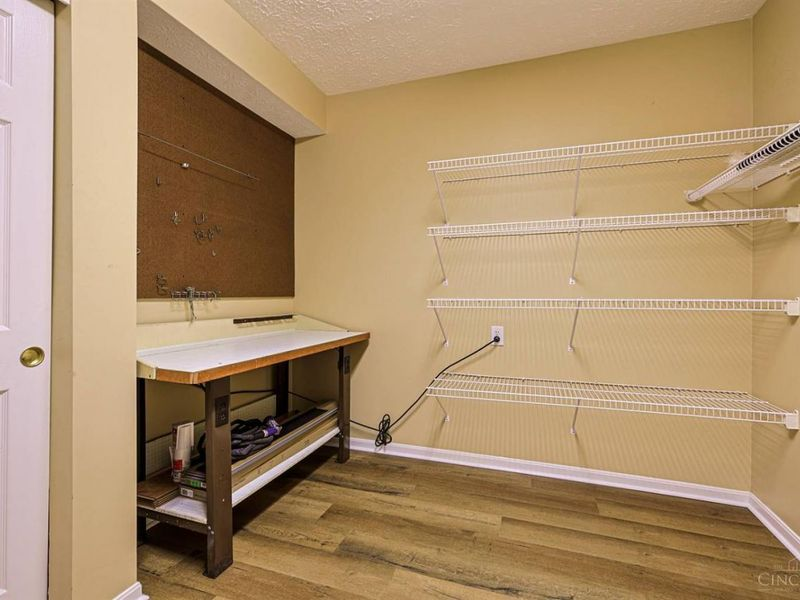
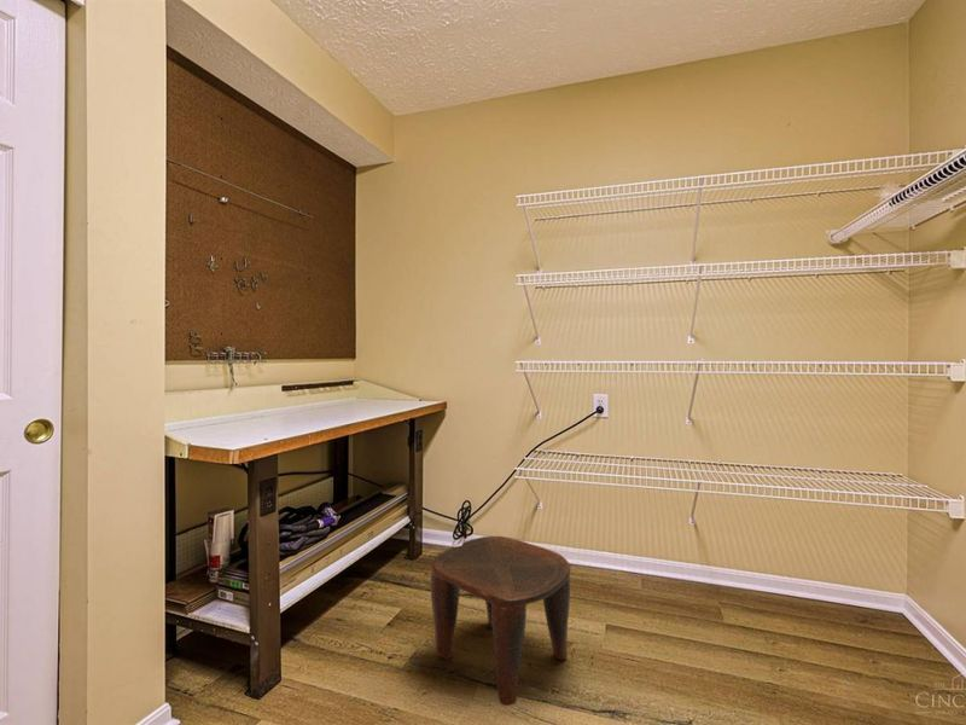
+ stool (500, 609)
